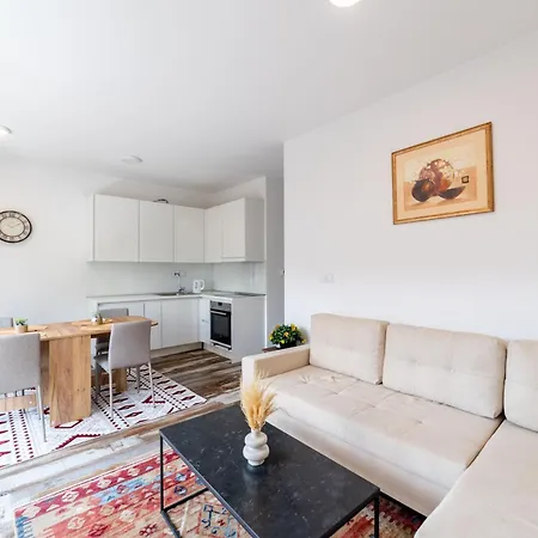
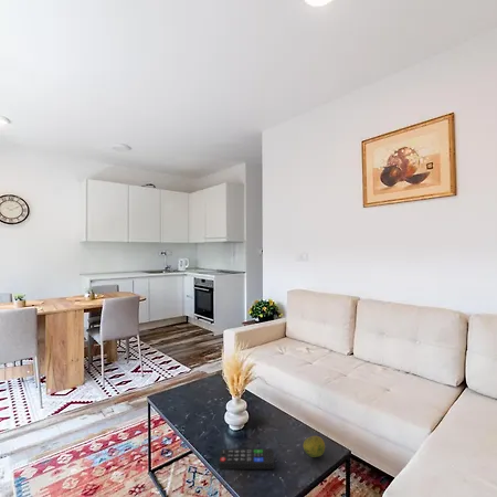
+ fruit (314, 445)
+ remote control (246, 457)
